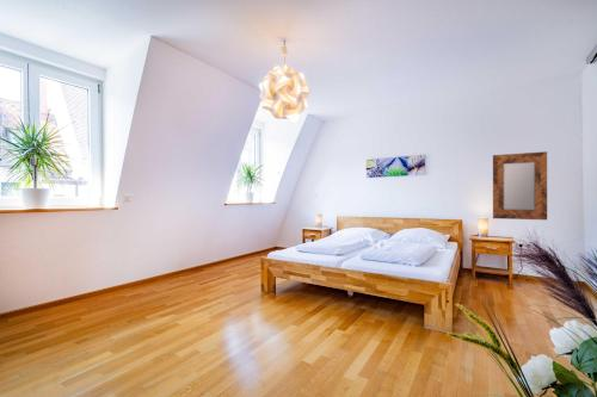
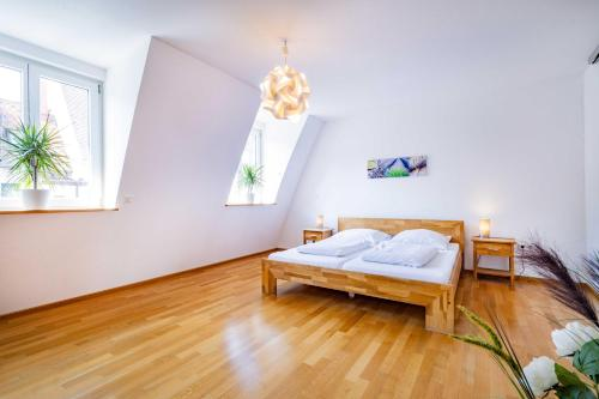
- home mirror (518, 186)
